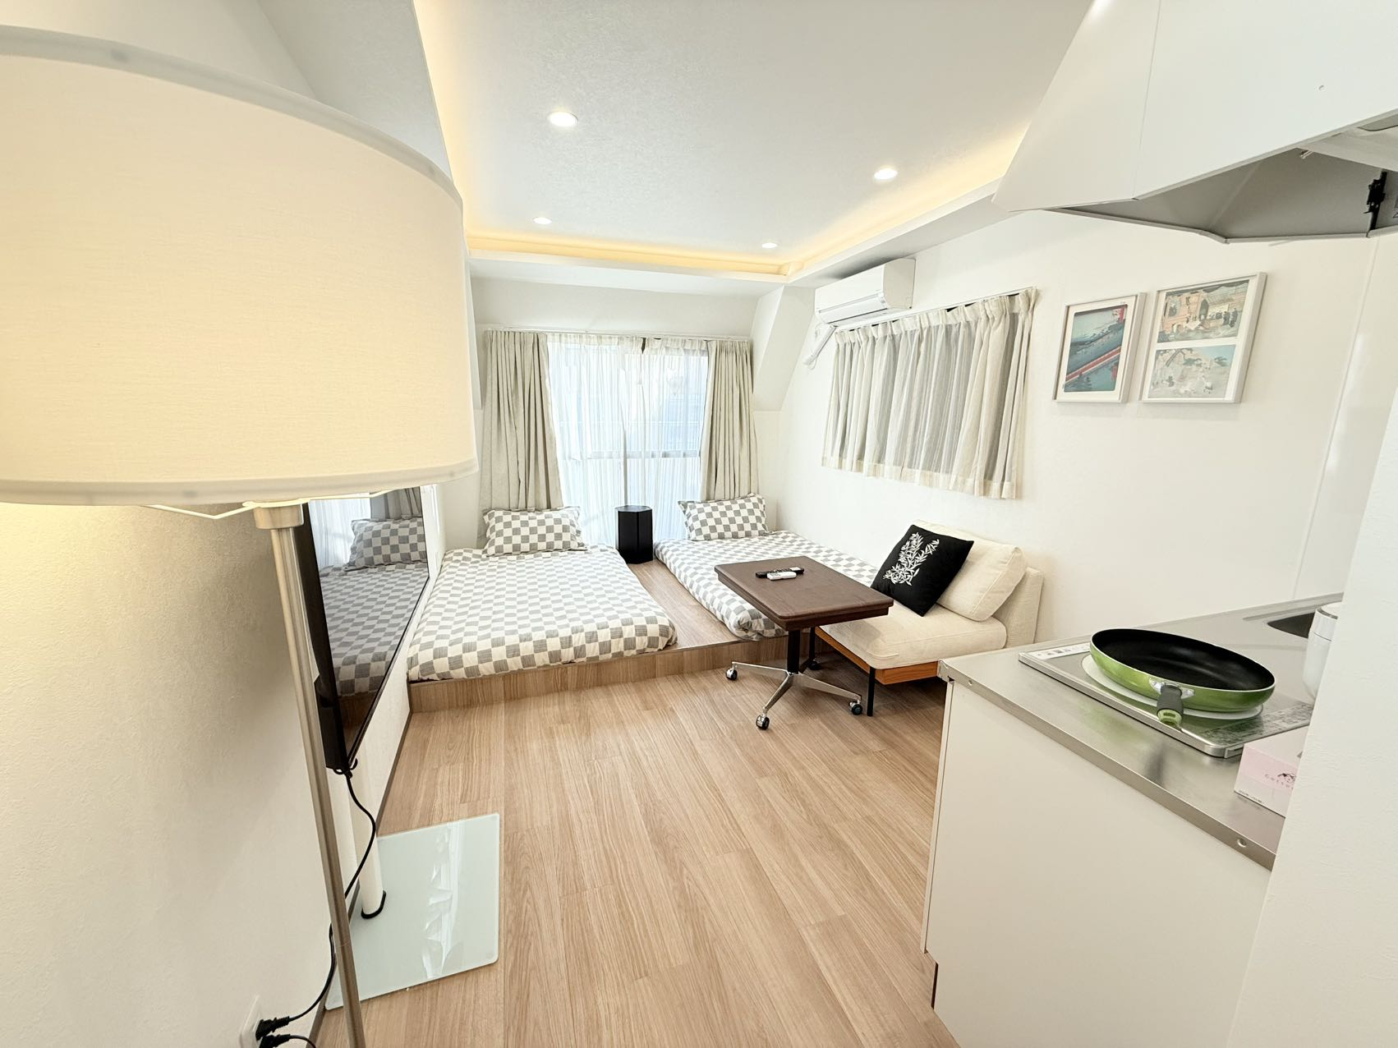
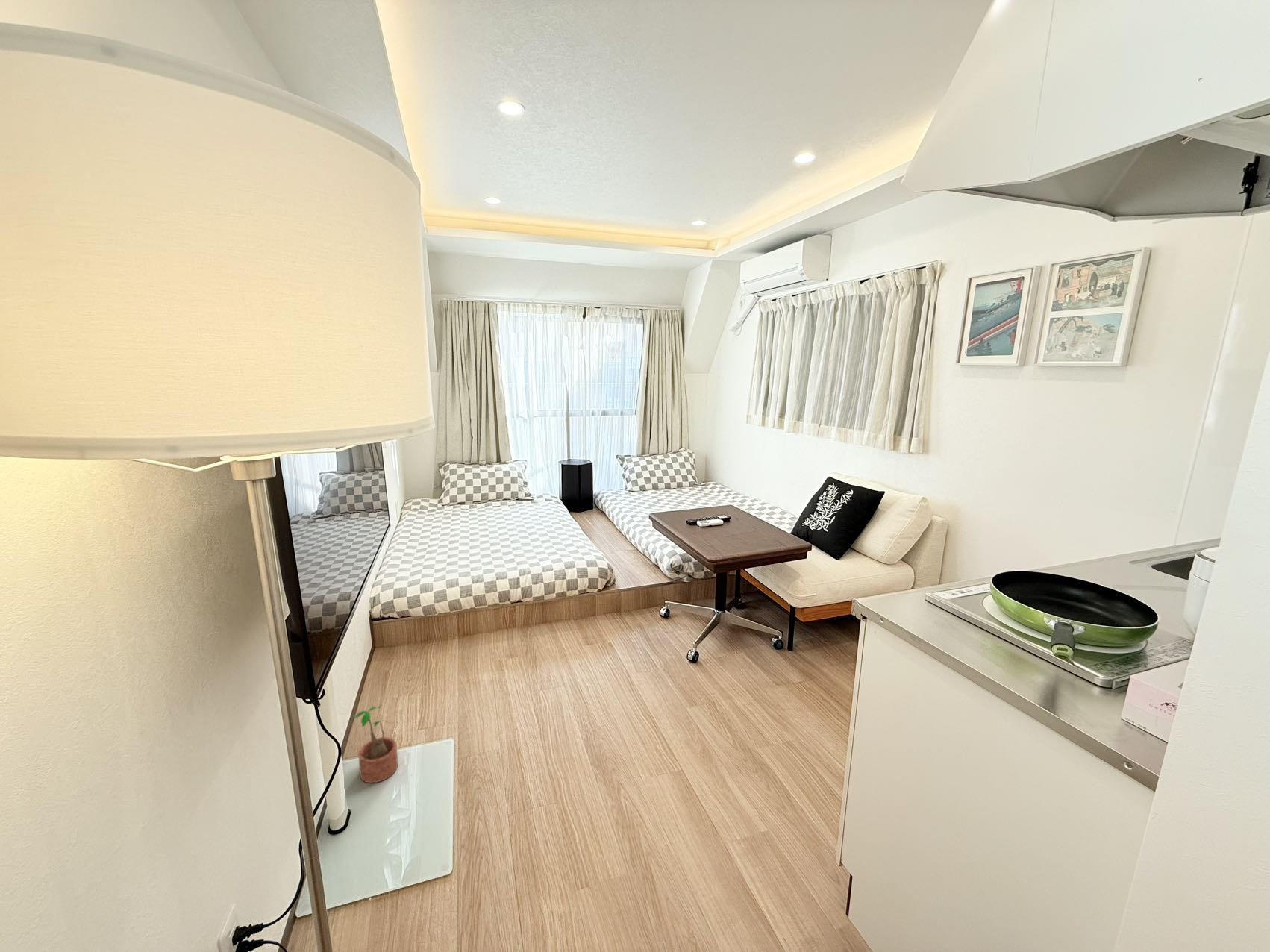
+ potted plant (372, 740)
